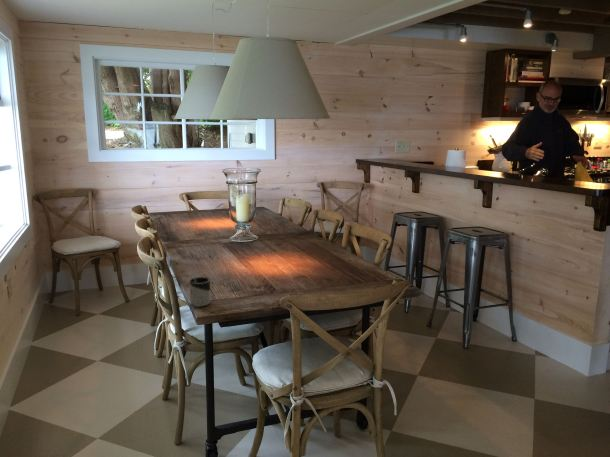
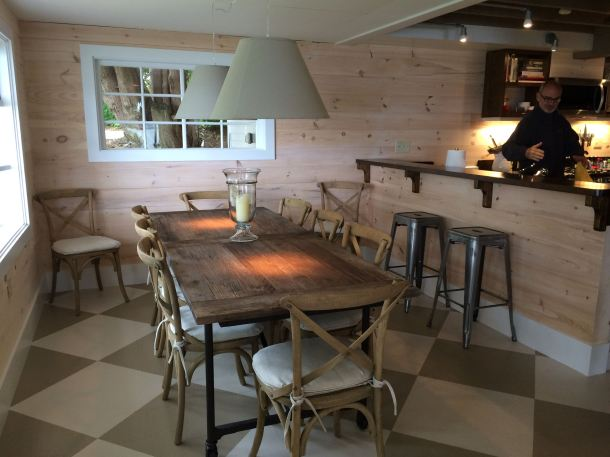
- cup (199, 290)
